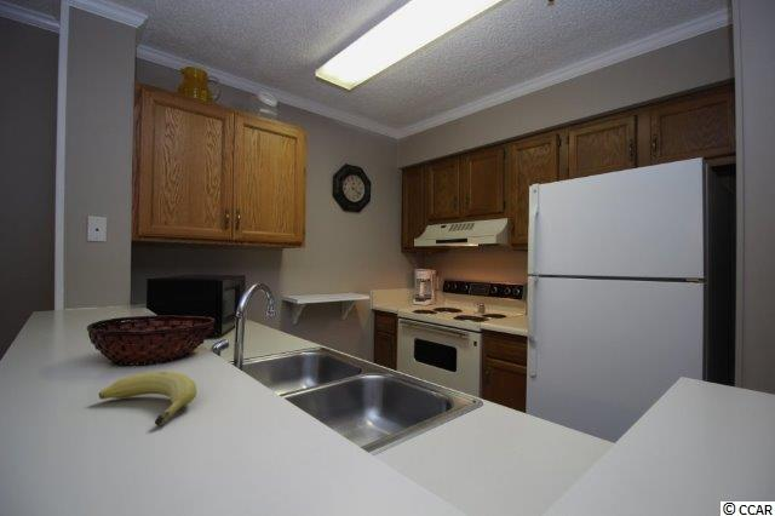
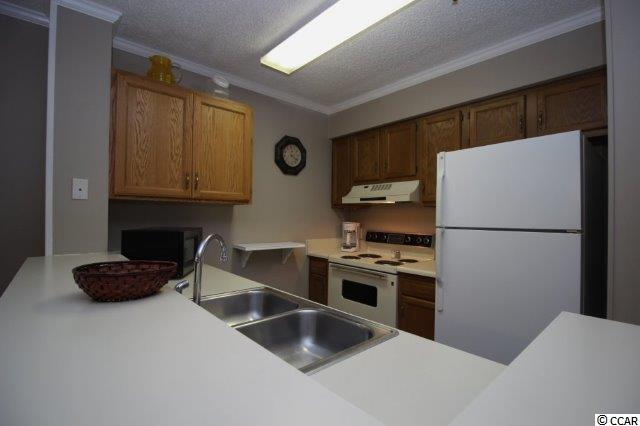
- fruit (155, 391)
